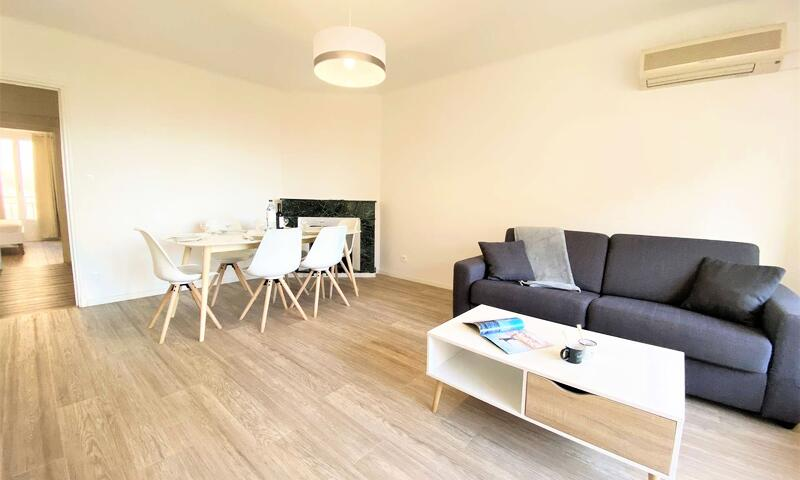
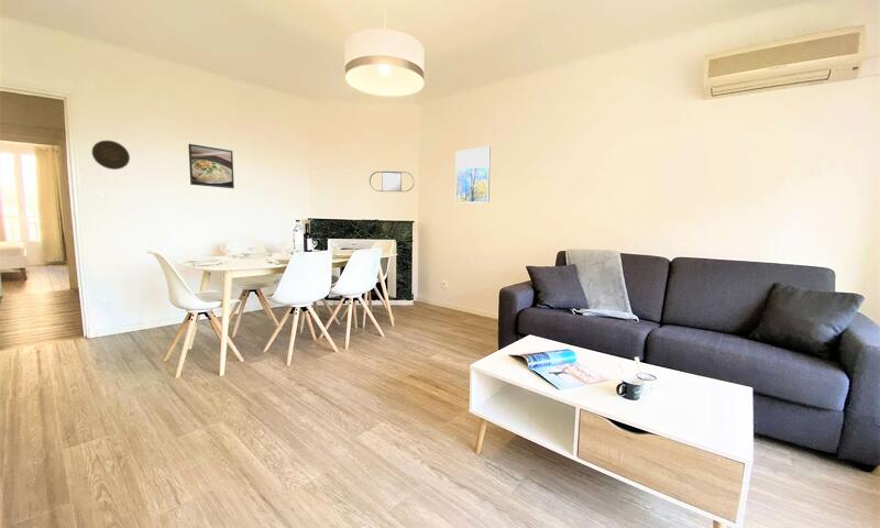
+ home mirror (392, 182)
+ decorative plate (111, 154)
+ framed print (211, 166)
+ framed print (472, 176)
